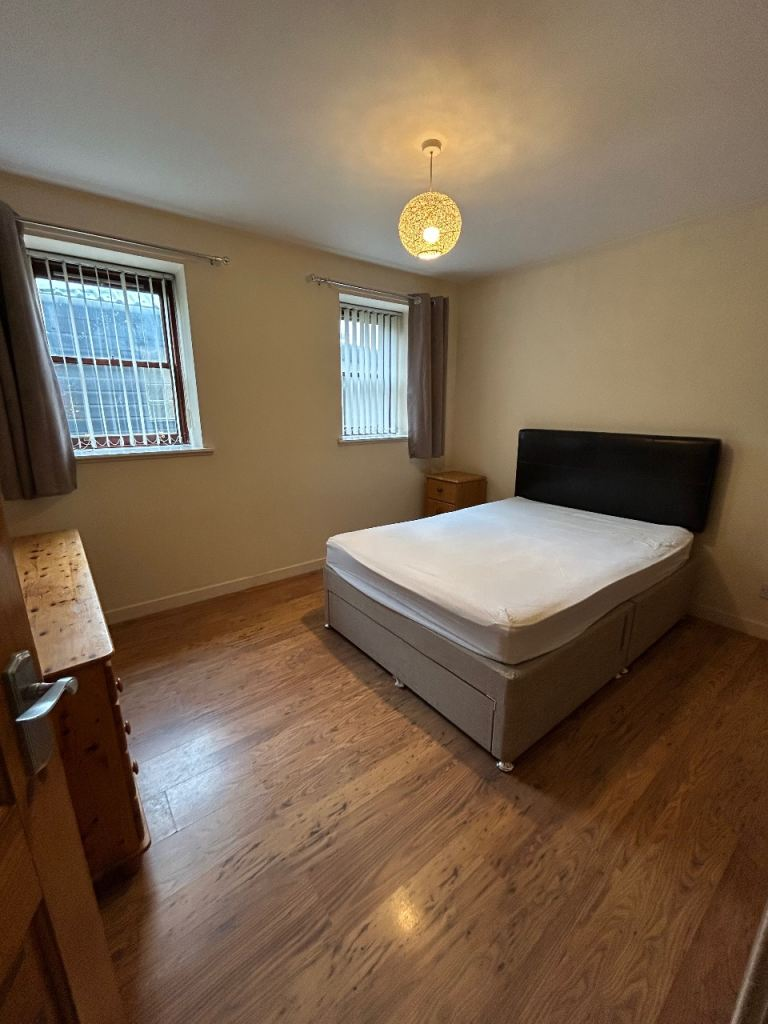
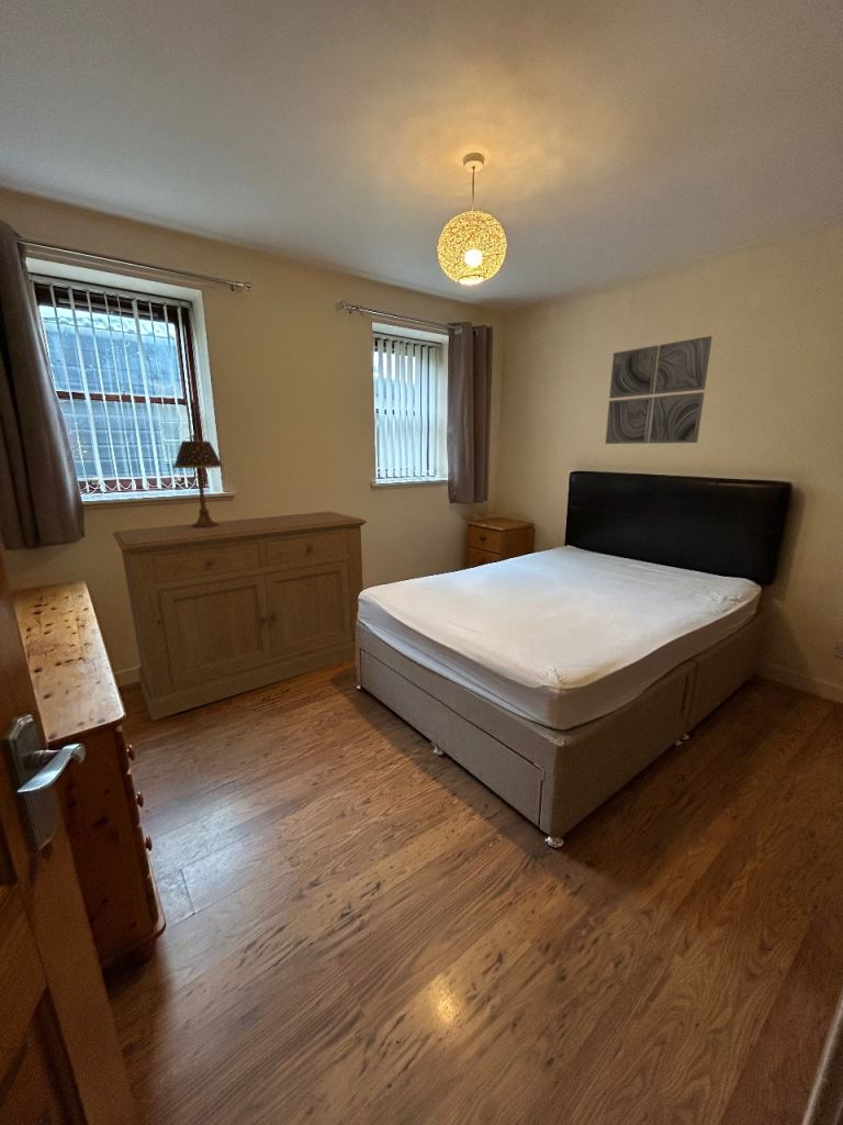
+ wall art (653, 397)
+ table lamp (200, 480)
+ sideboard (256, 599)
